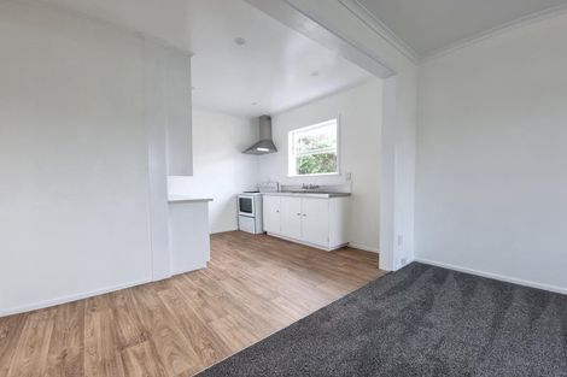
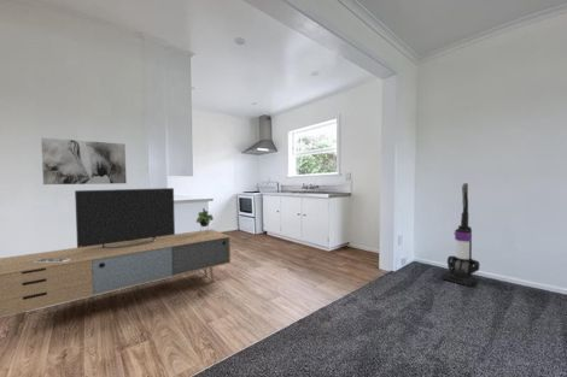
+ media console (130, 243)
+ wall art (87, 163)
+ vacuum cleaner (461, 230)
